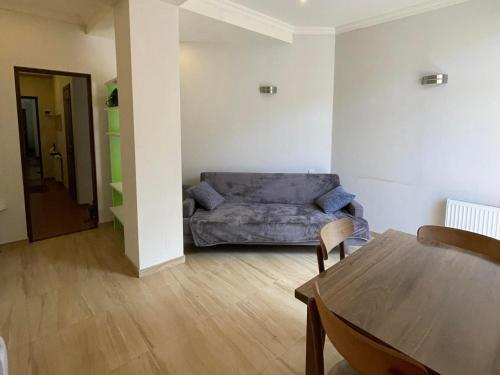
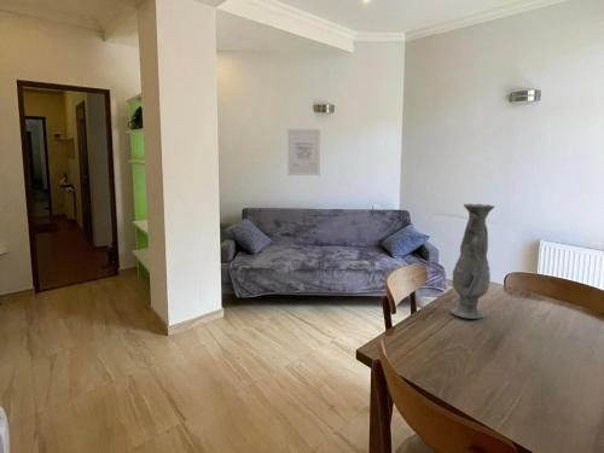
+ wall art (303, 152)
+ vase (471, 260)
